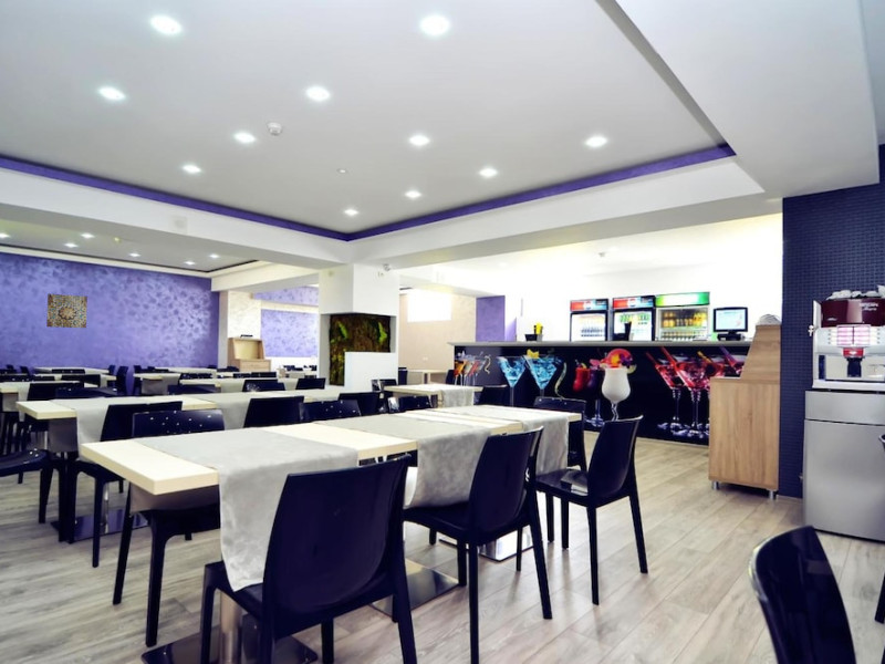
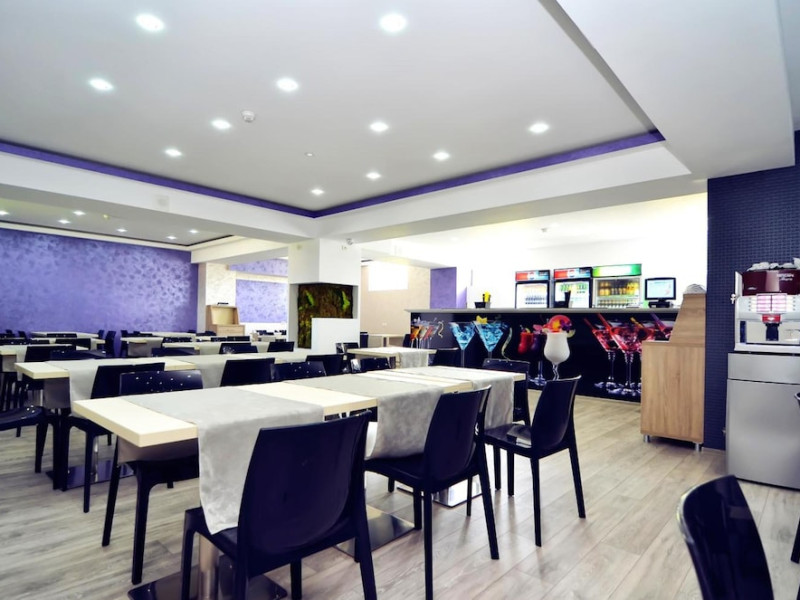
- wall art (66, 311)
